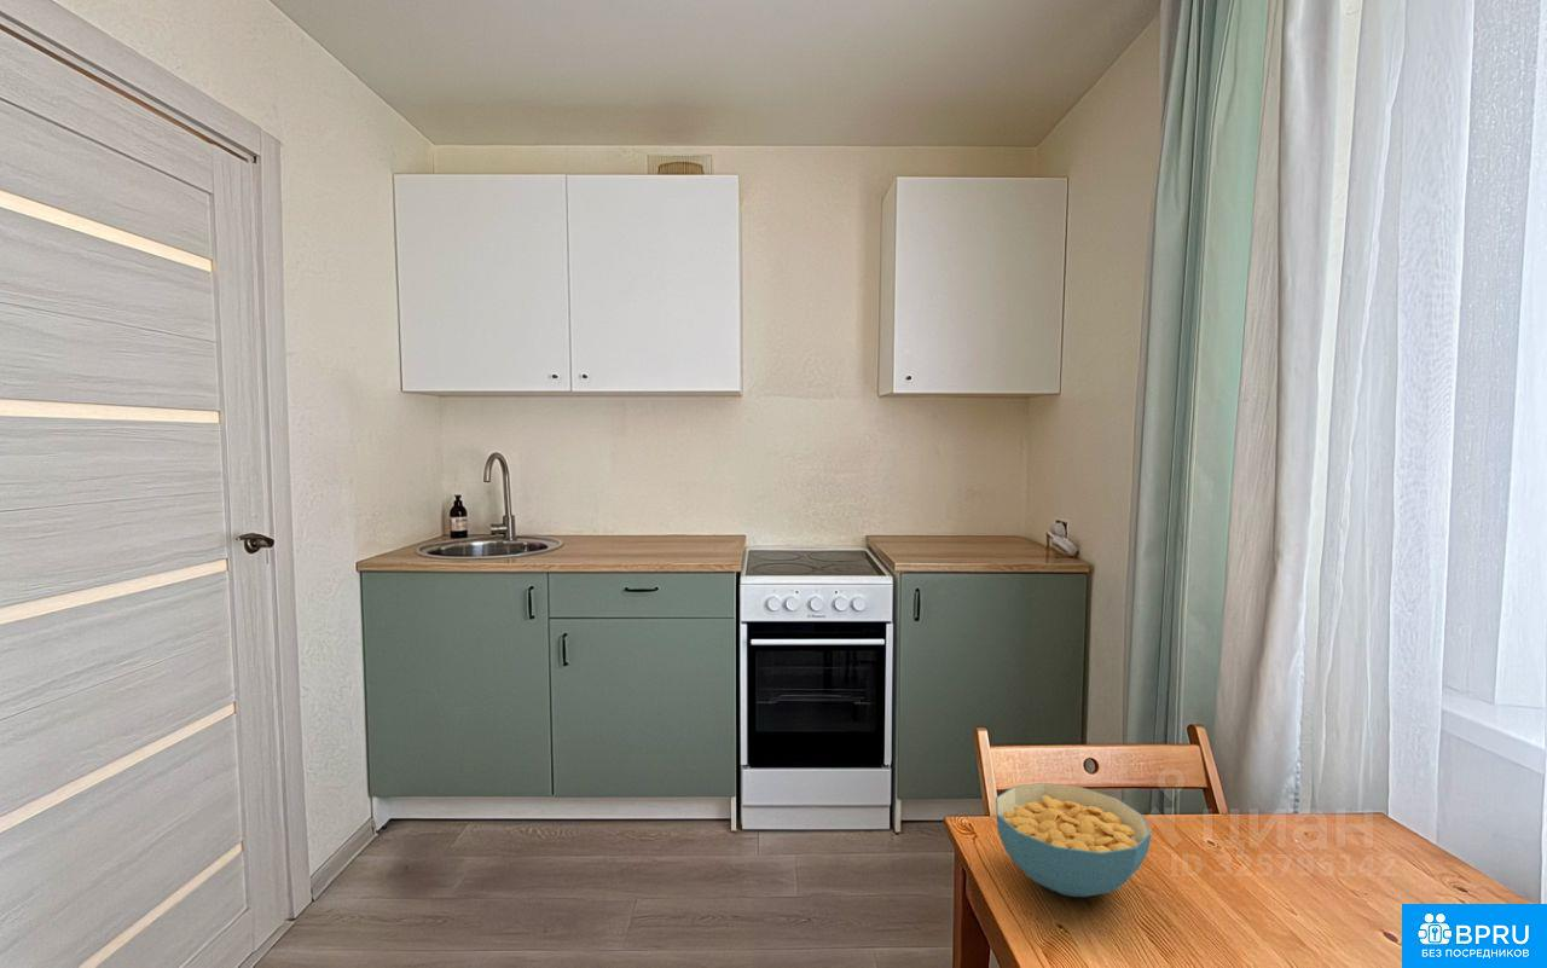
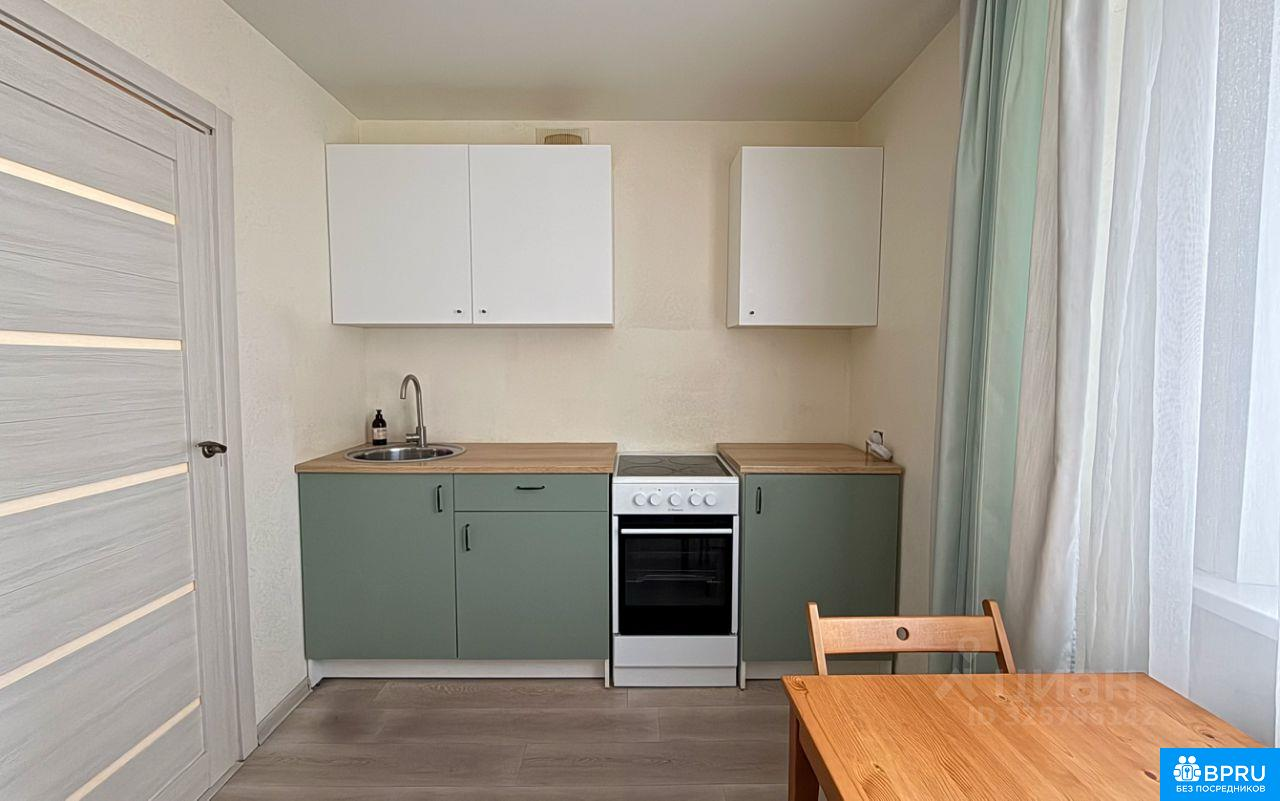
- cereal bowl (1068, 850)
